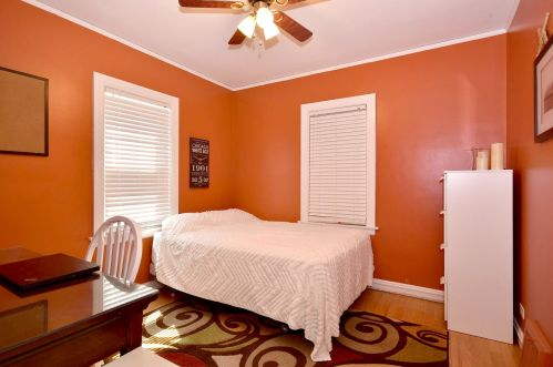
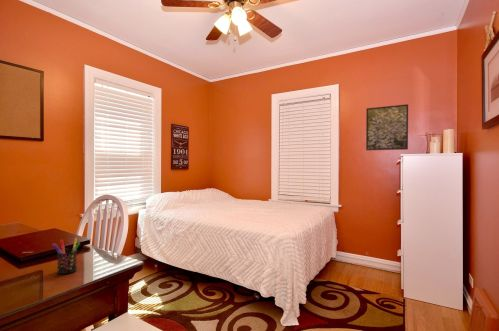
+ pen holder (68, 254)
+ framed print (386, 128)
